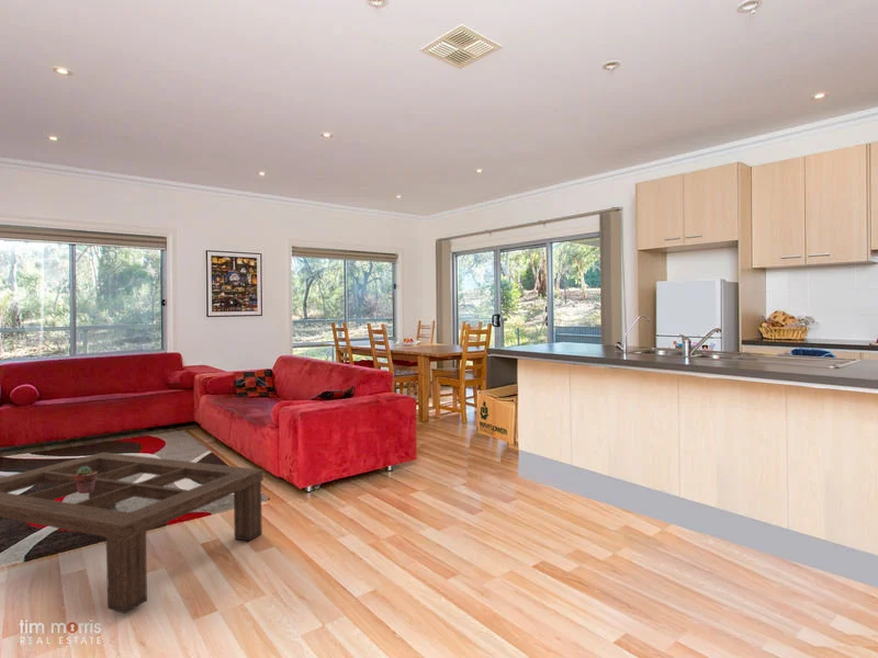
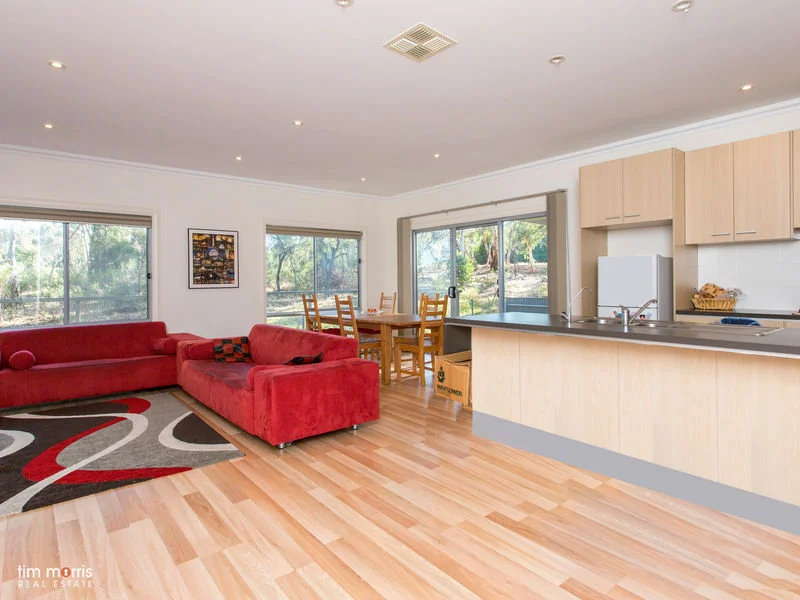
- coffee table (112, 514)
- potted succulent (86, 478)
